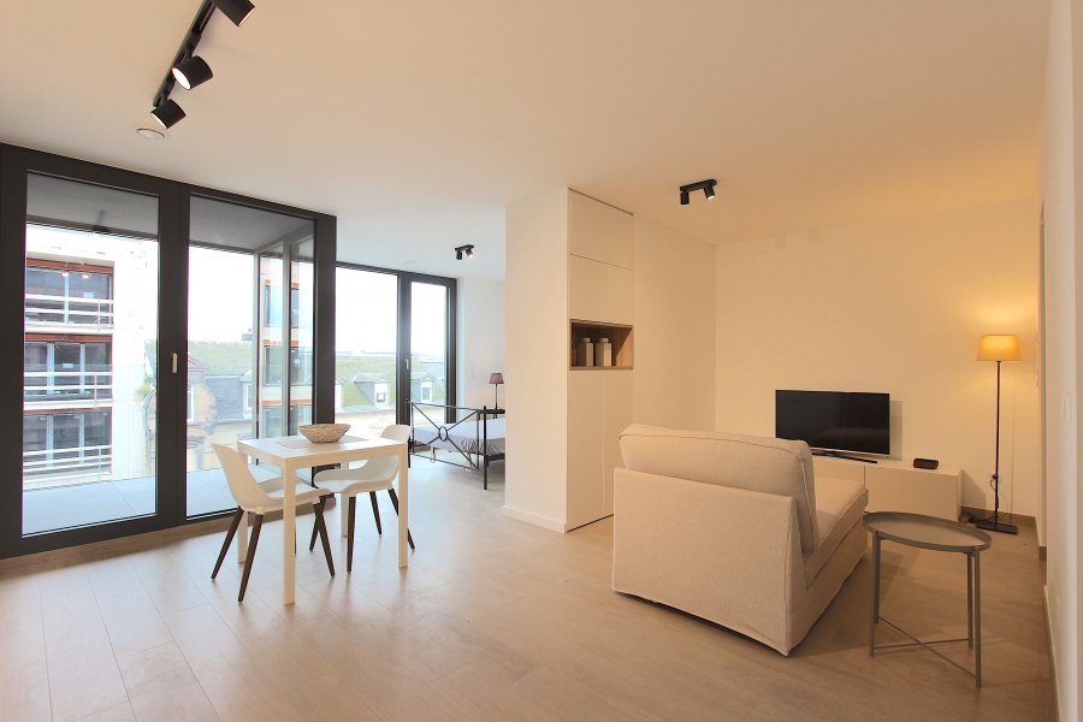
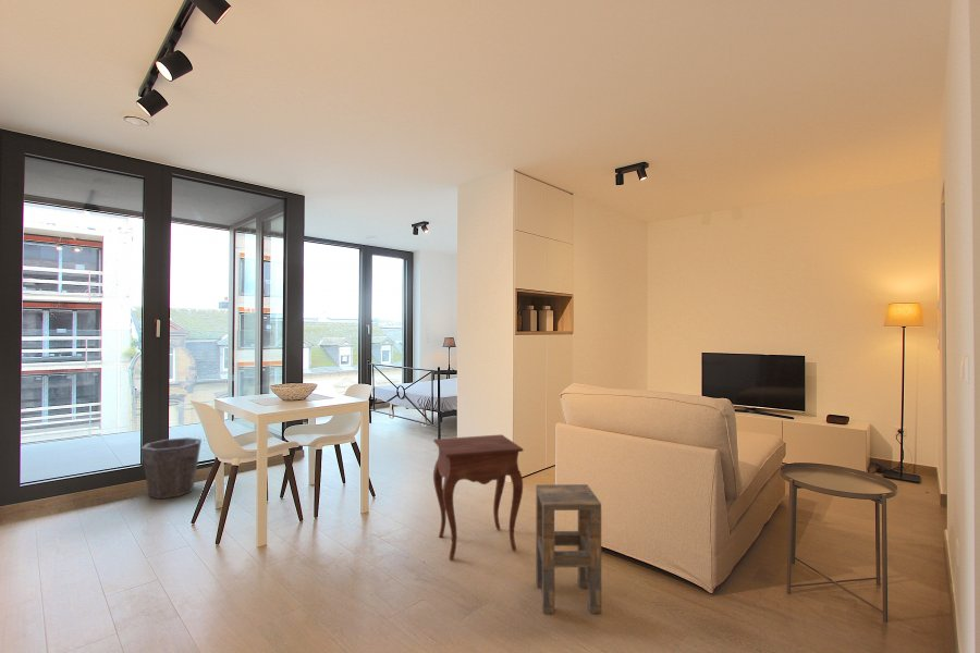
+ side table (481, 483)
+ waste bin (172, 467)
+ side table (566, 544)
